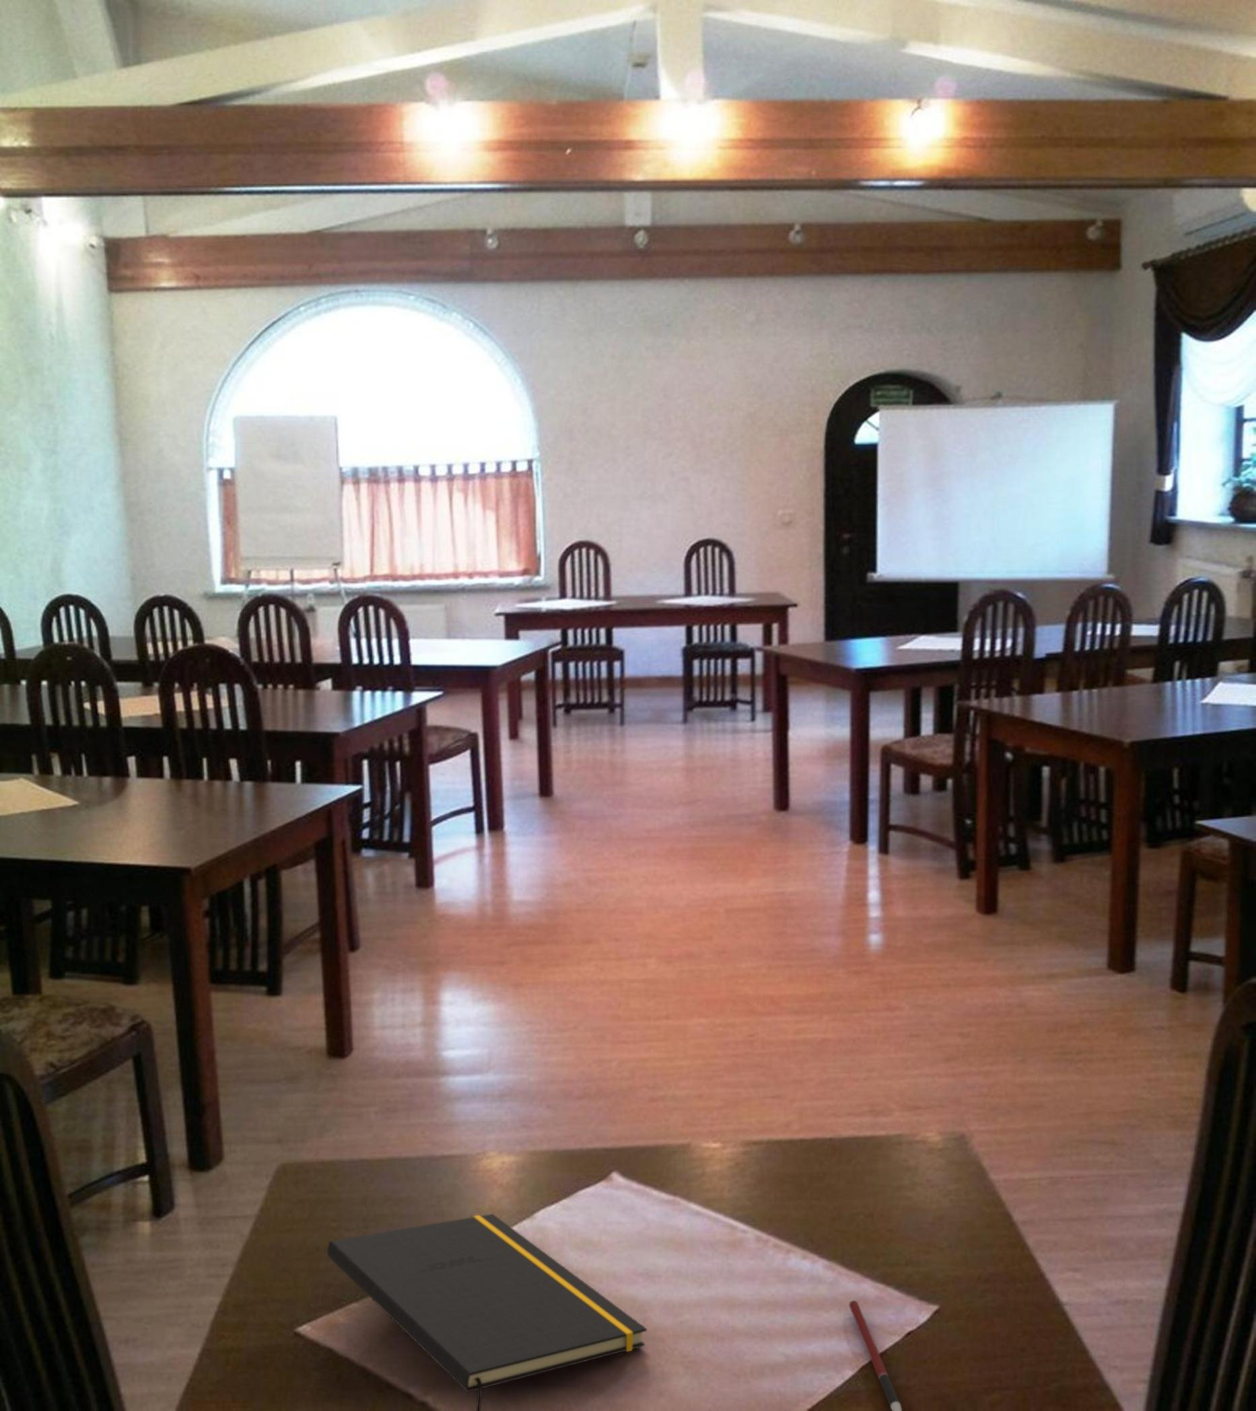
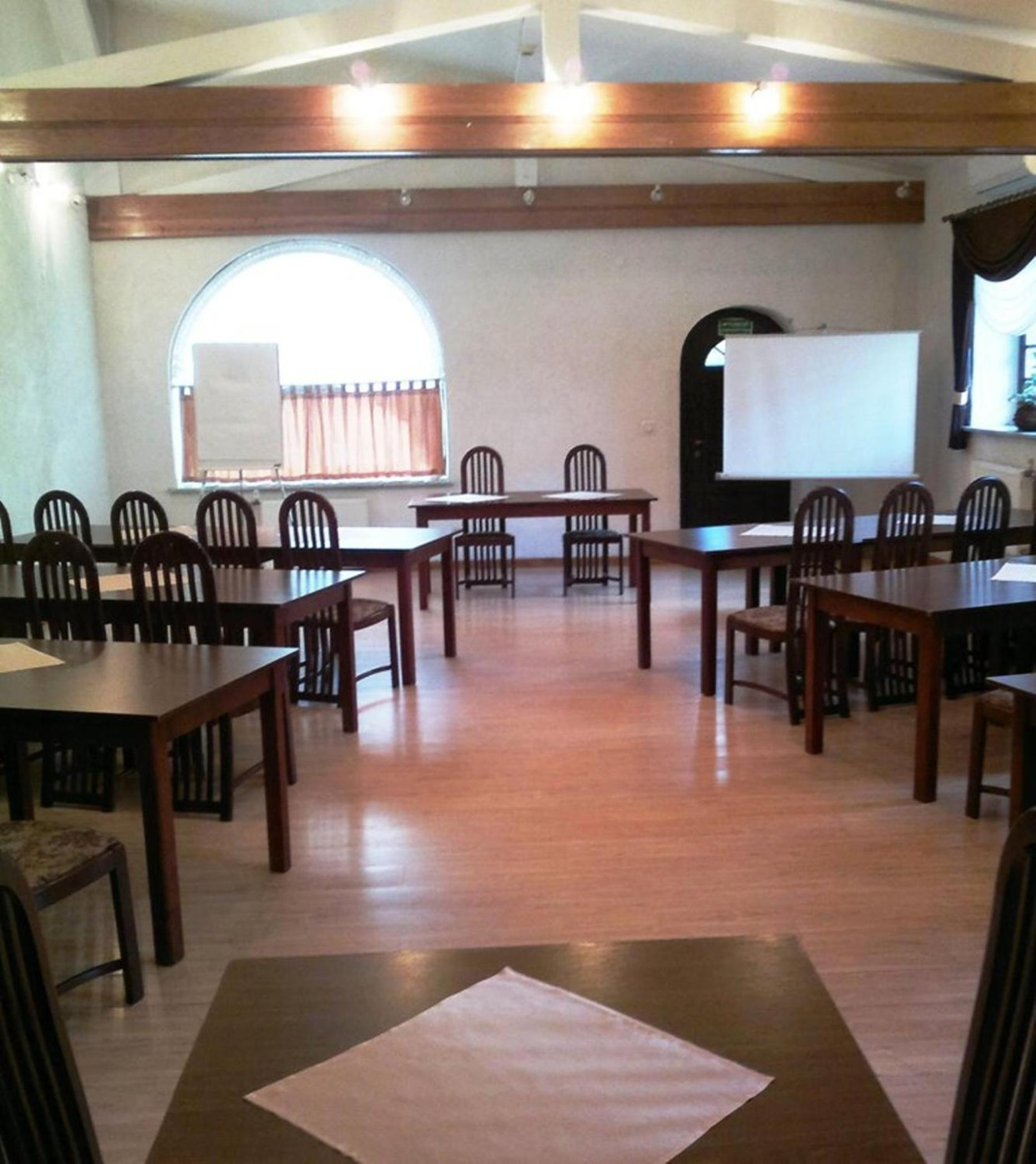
- notepad (480, 1291)
- pen (875, 1358)
